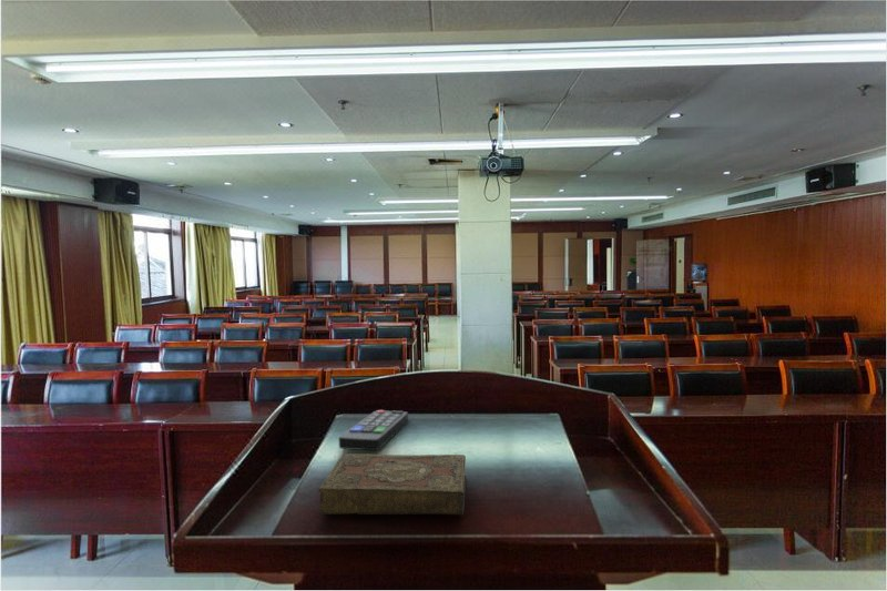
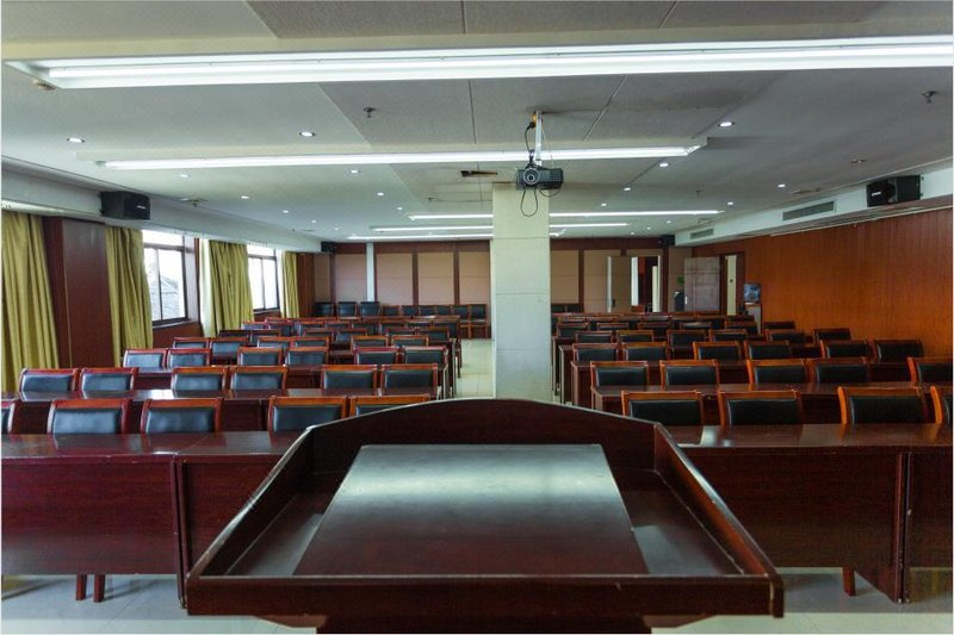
- remote control (376, 427)
- book (397, 482)
